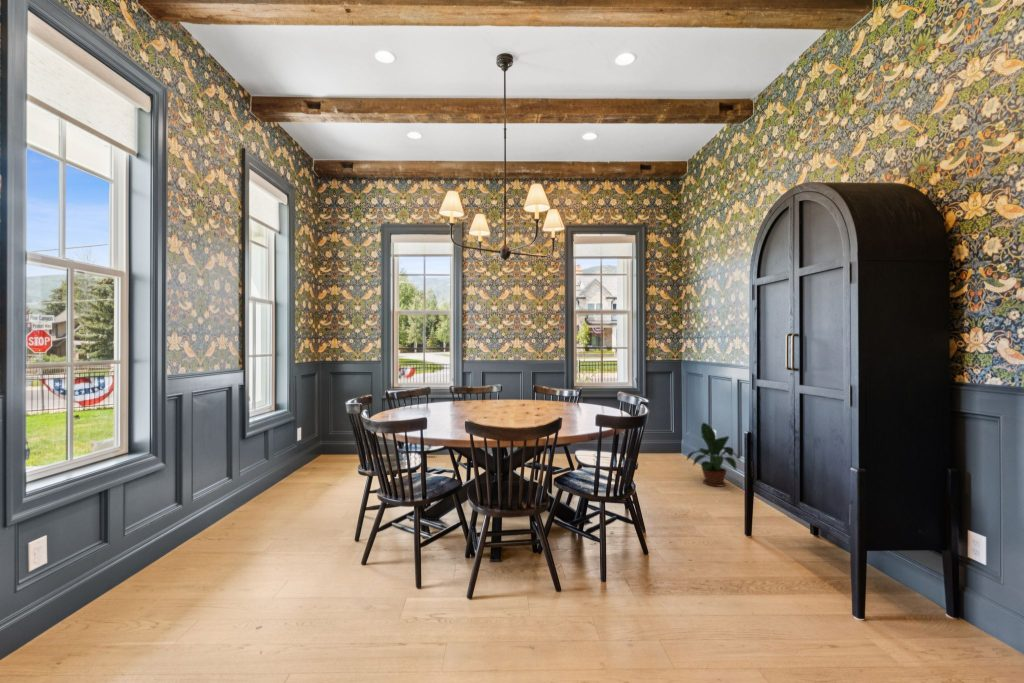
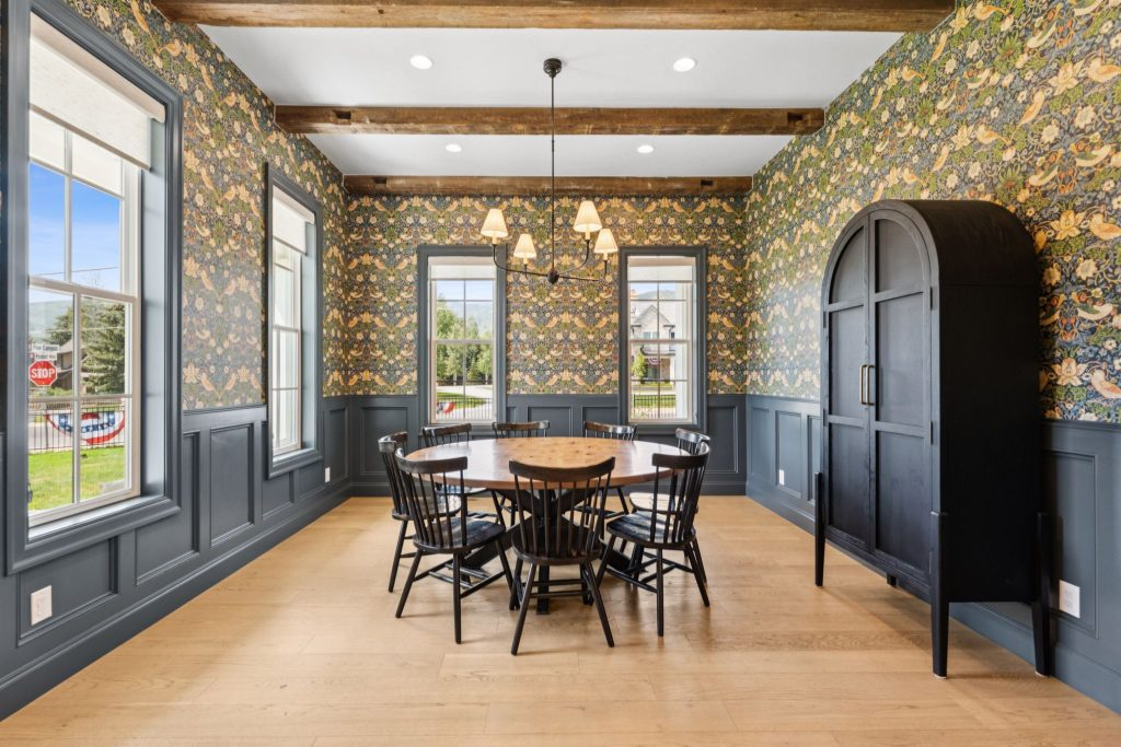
- potted plant (715, 454)
